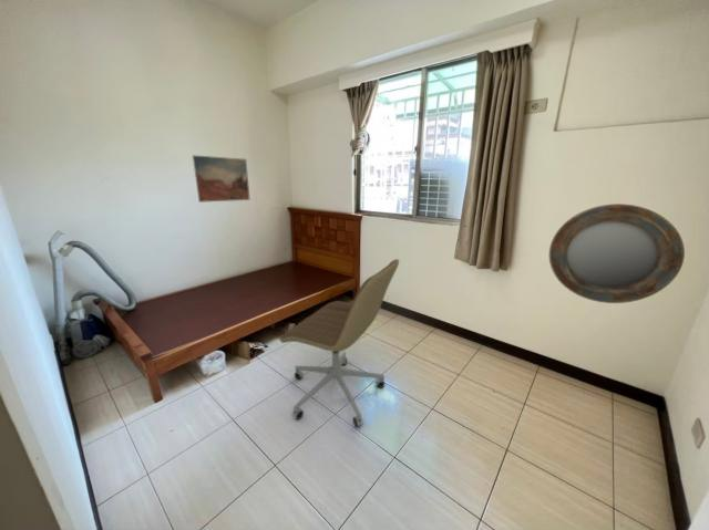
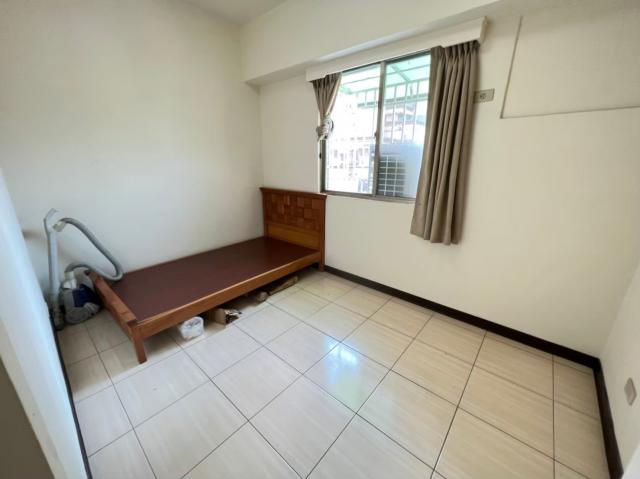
- office chair (338, 330)
- wall art (223, 179)
- home mirror (608, 254)
